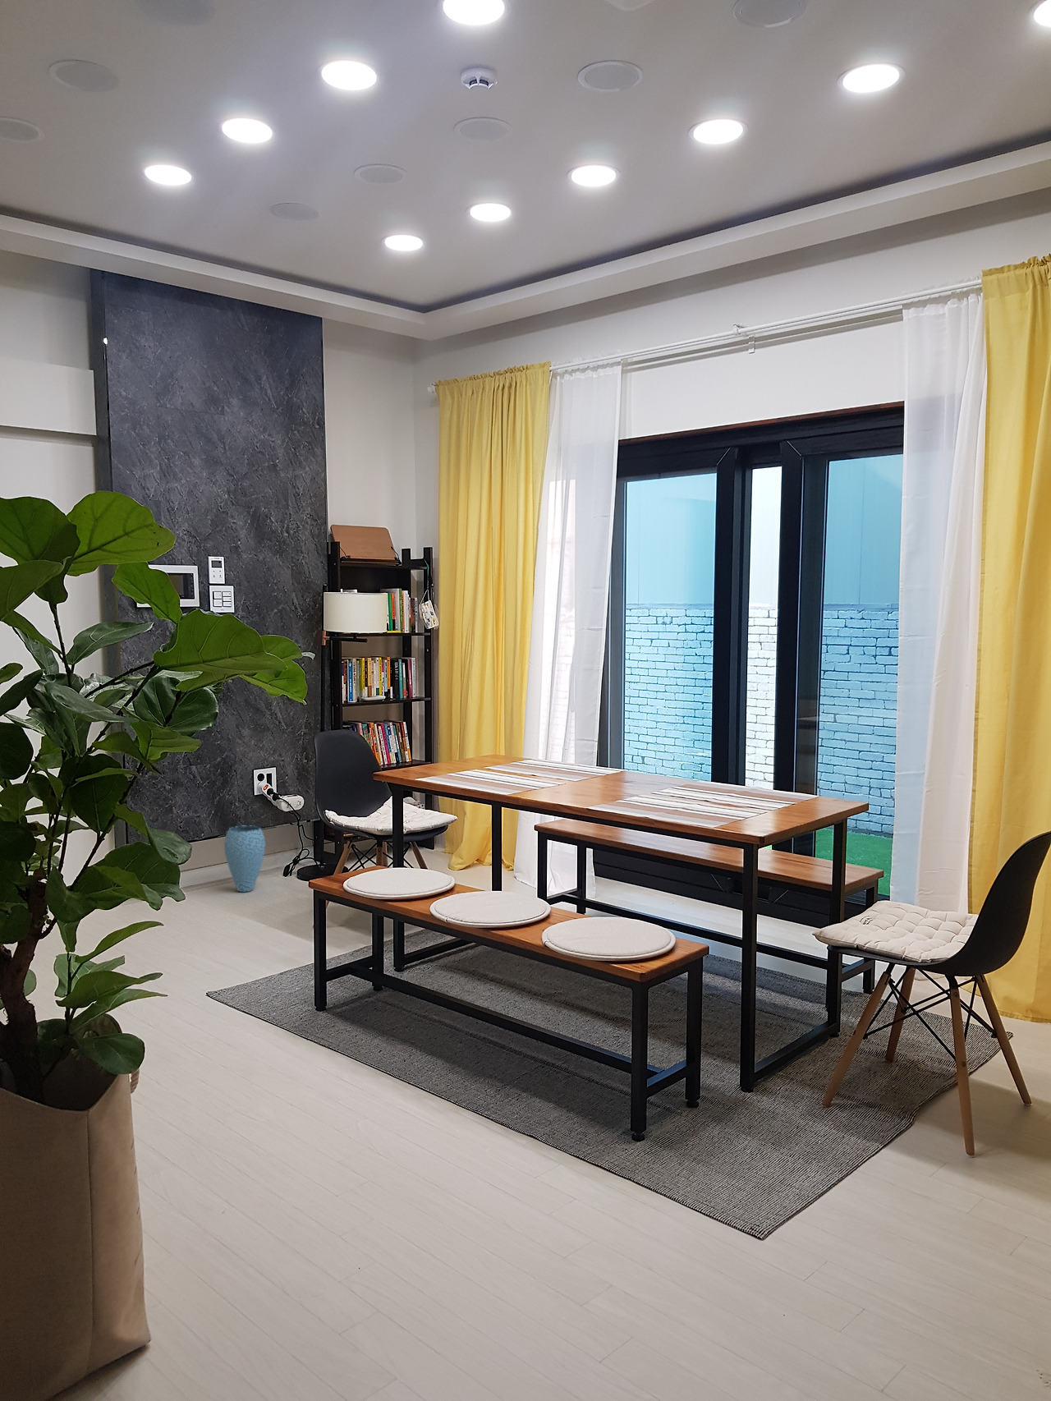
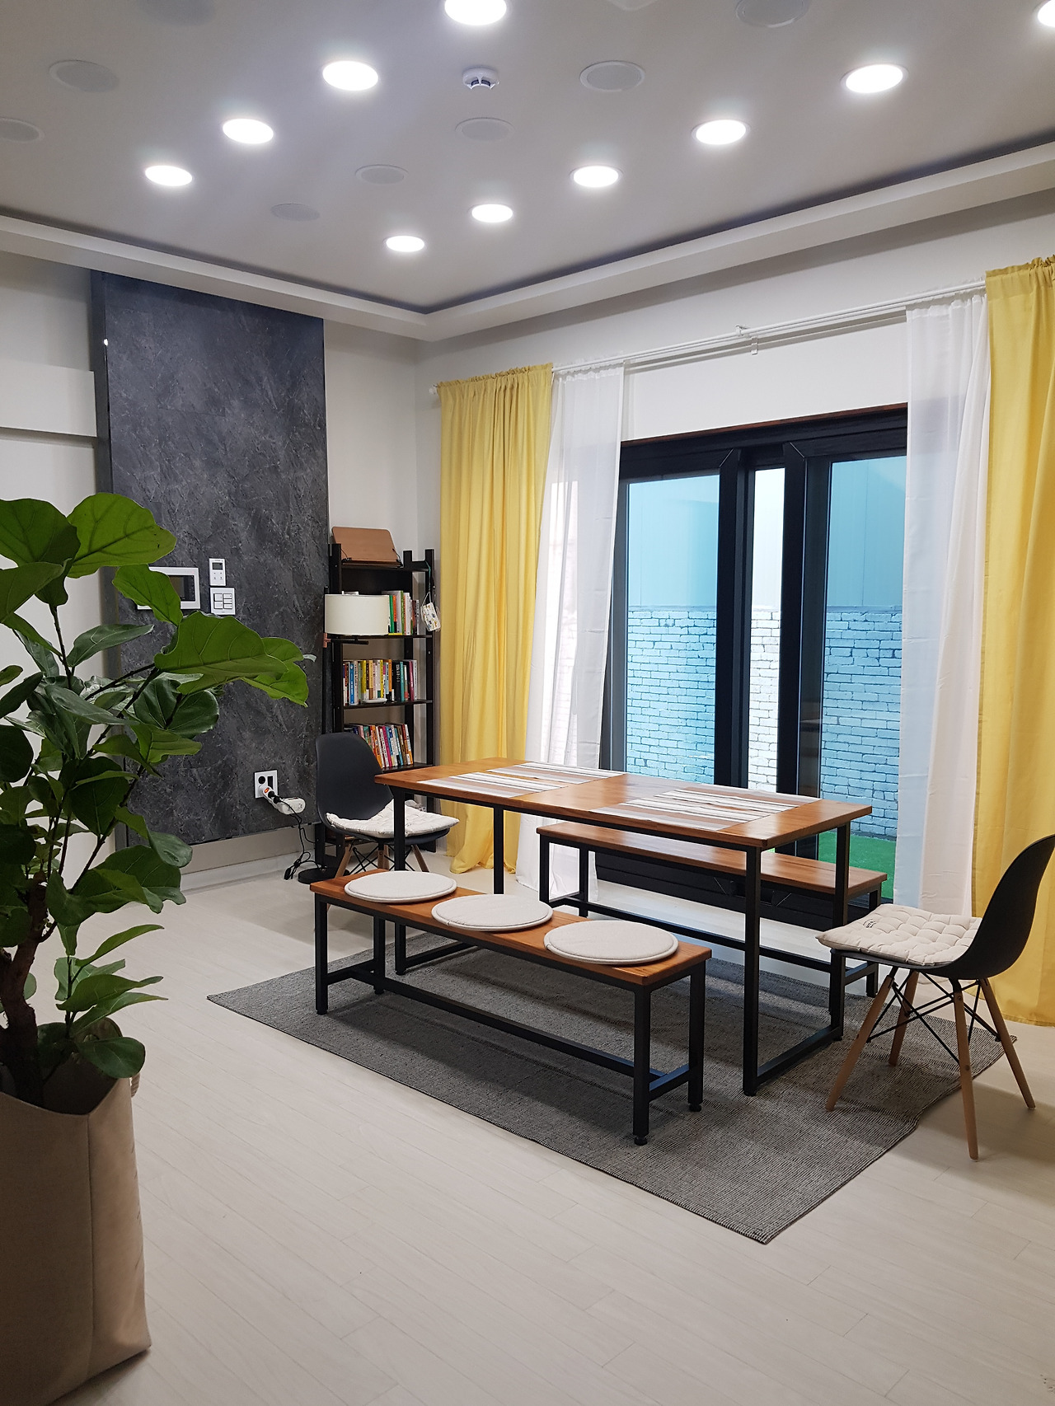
- vase (245, 859)
